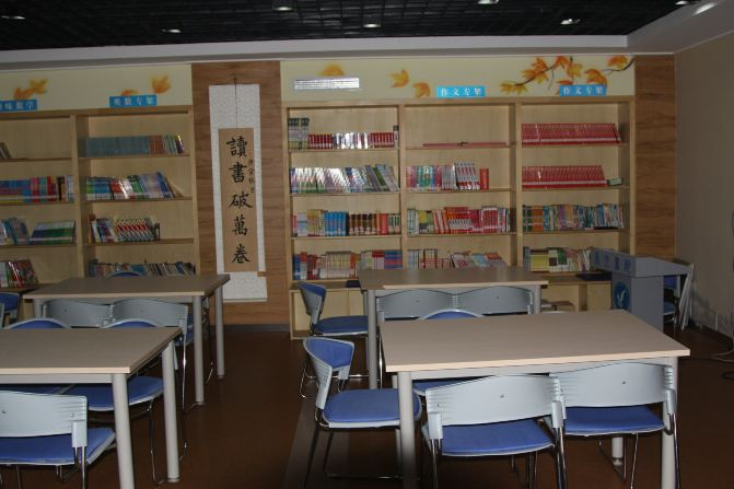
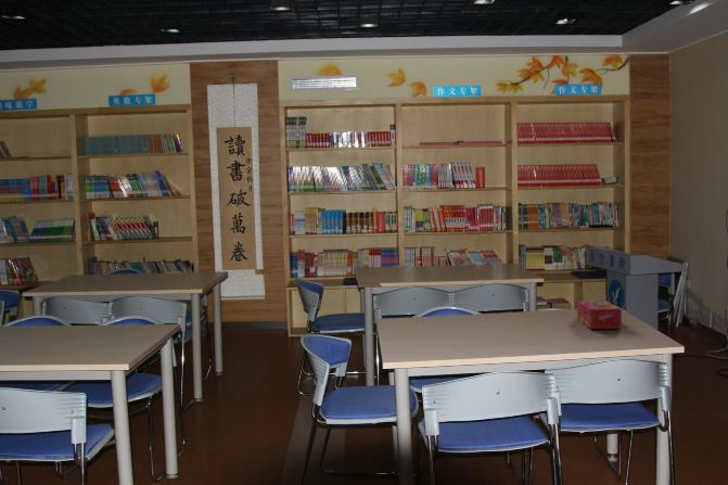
+ tissue box (598, 314)
